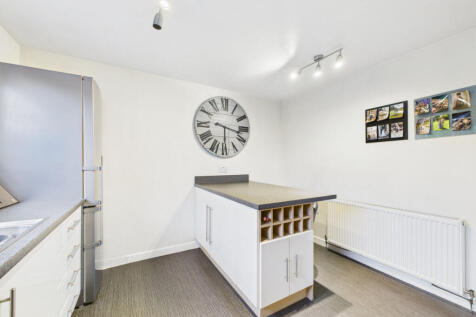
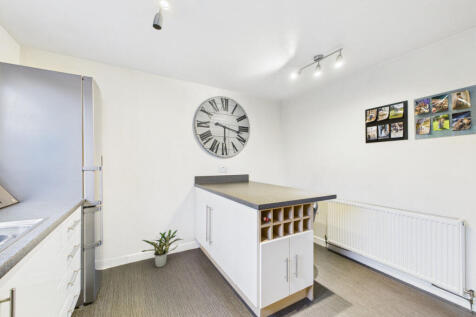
+ potted plant (164, 248)
